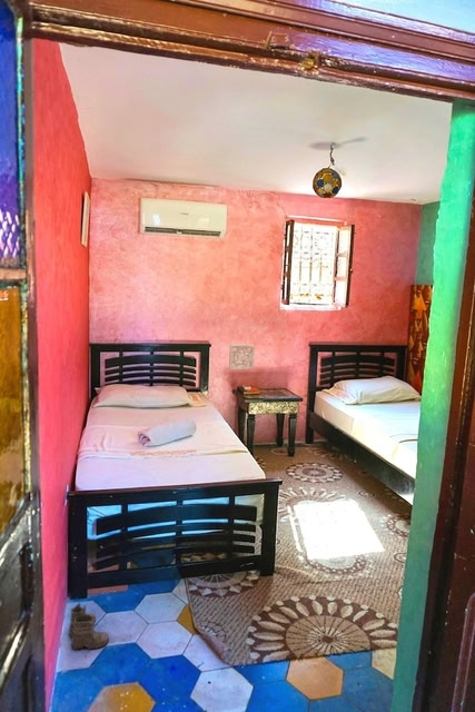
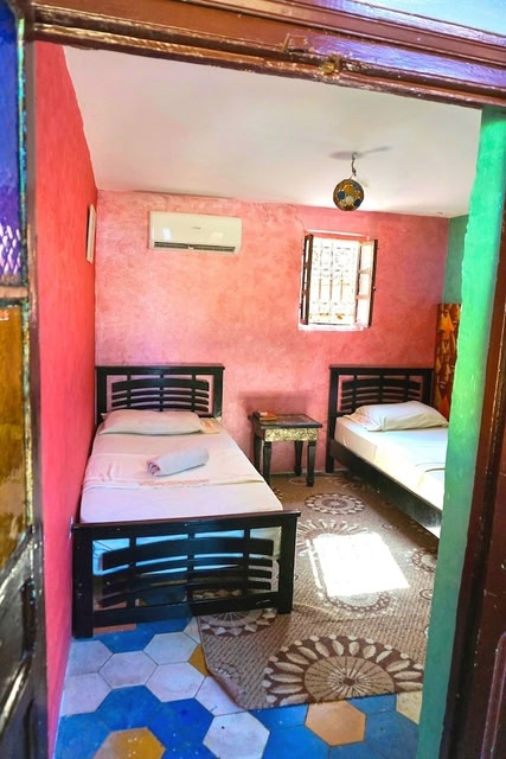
- boots (87, 623)
- wall ornament (241, 357)
